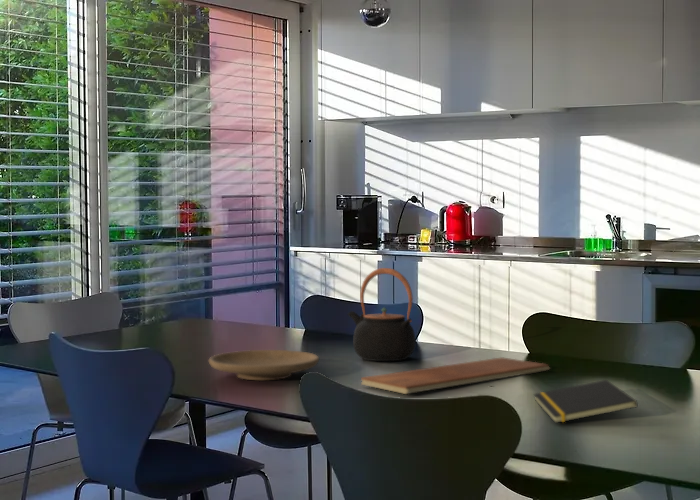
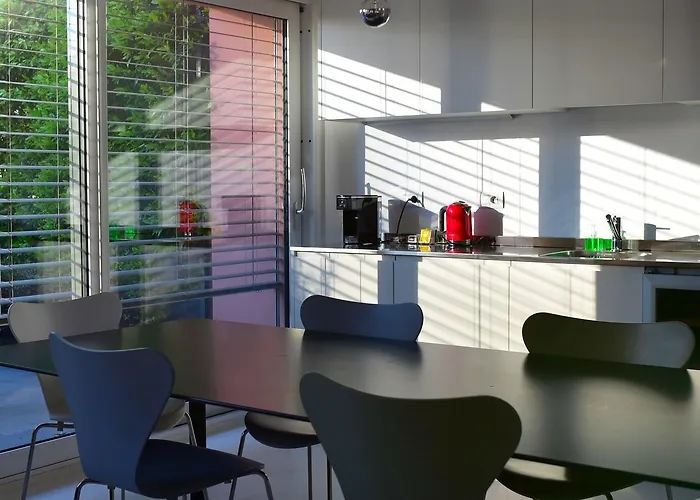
- notepad (582, 400)
- chopping board (459, 374)
- plate (264, 366)
- teapot (379, 314)
